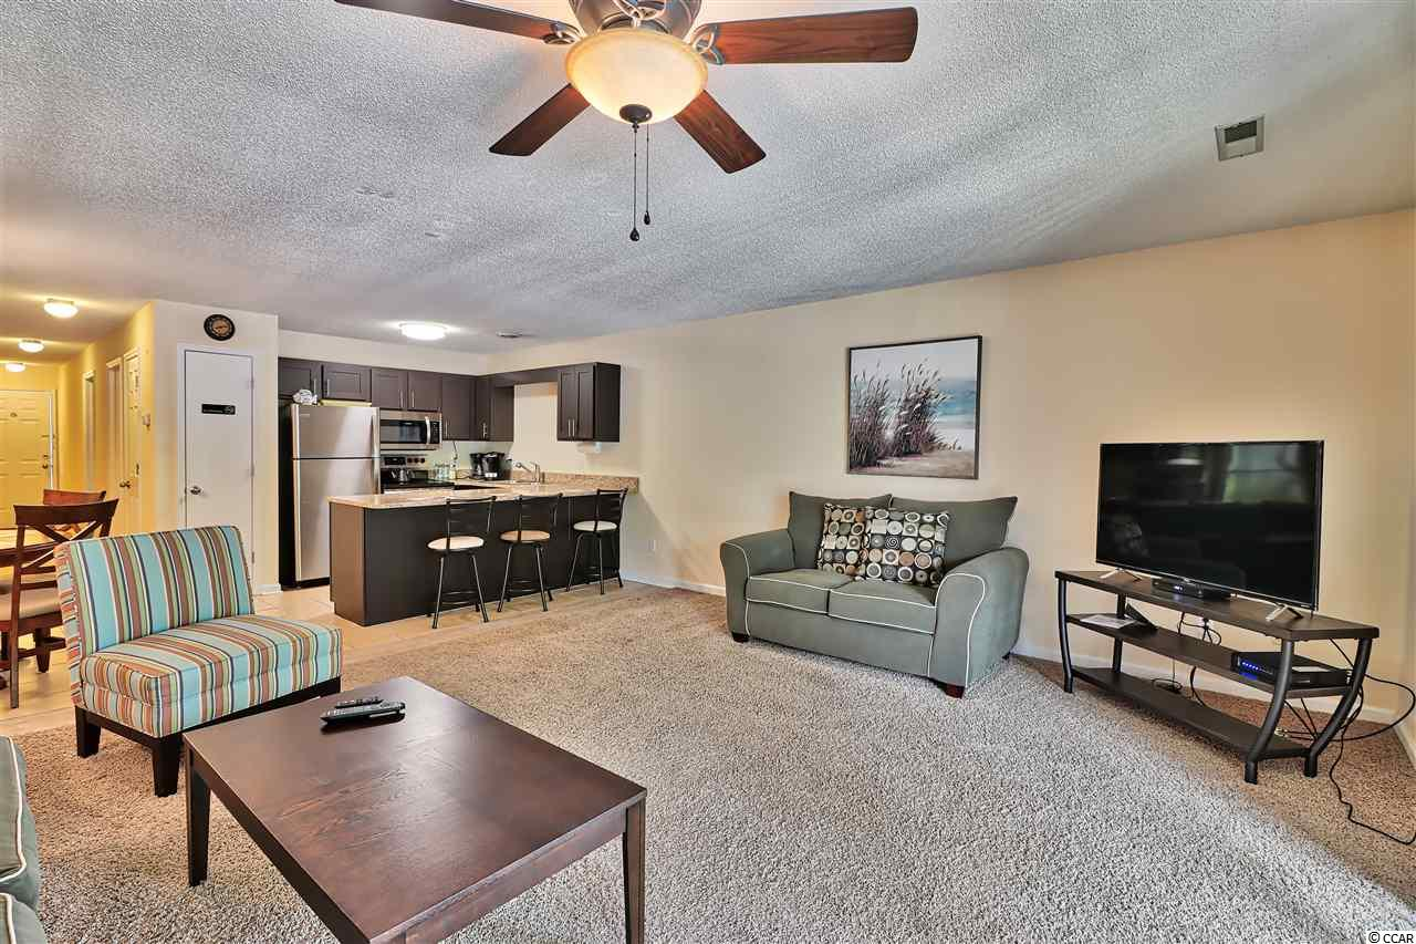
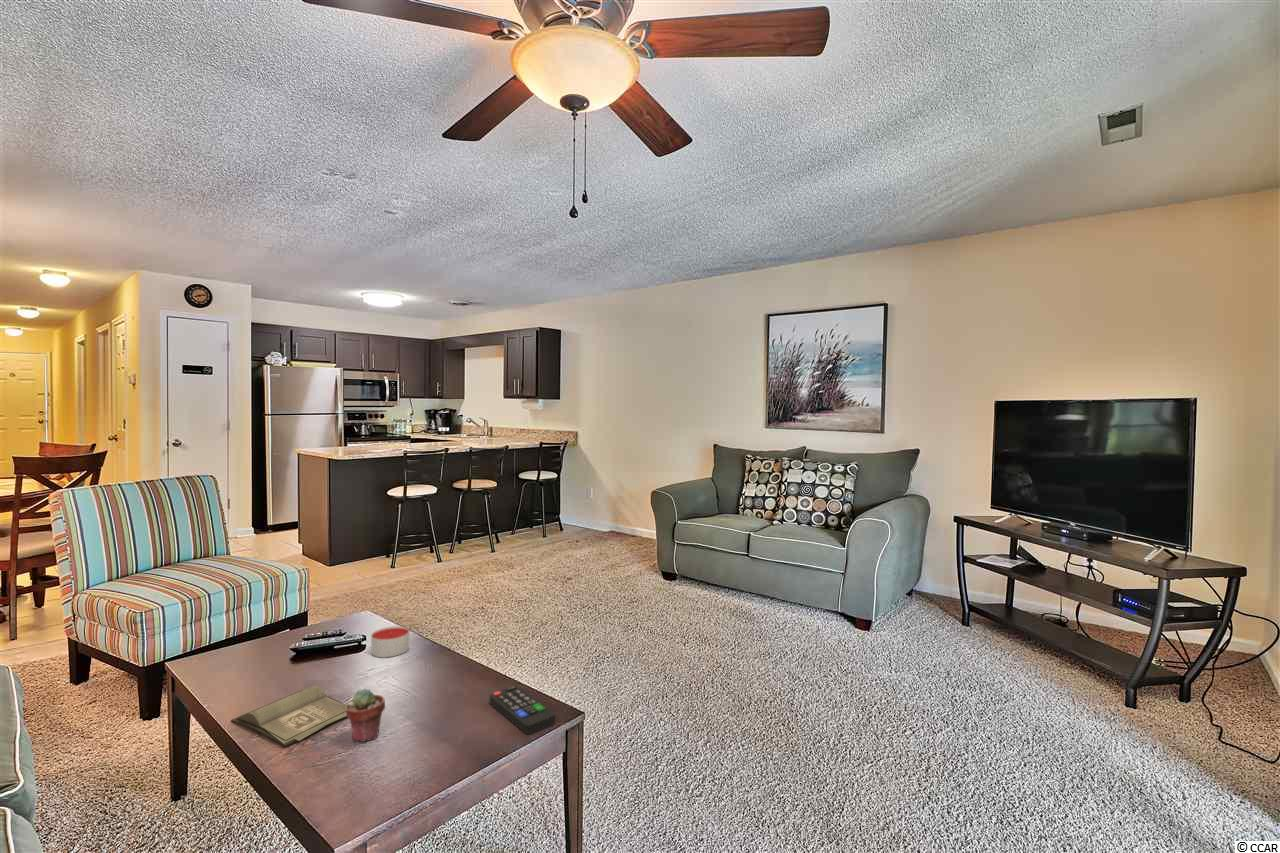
+ remote control (521, 707)
+ candle (390, 640)
+ hardback book (296, 710)
+ potted succulent (365, 712)
